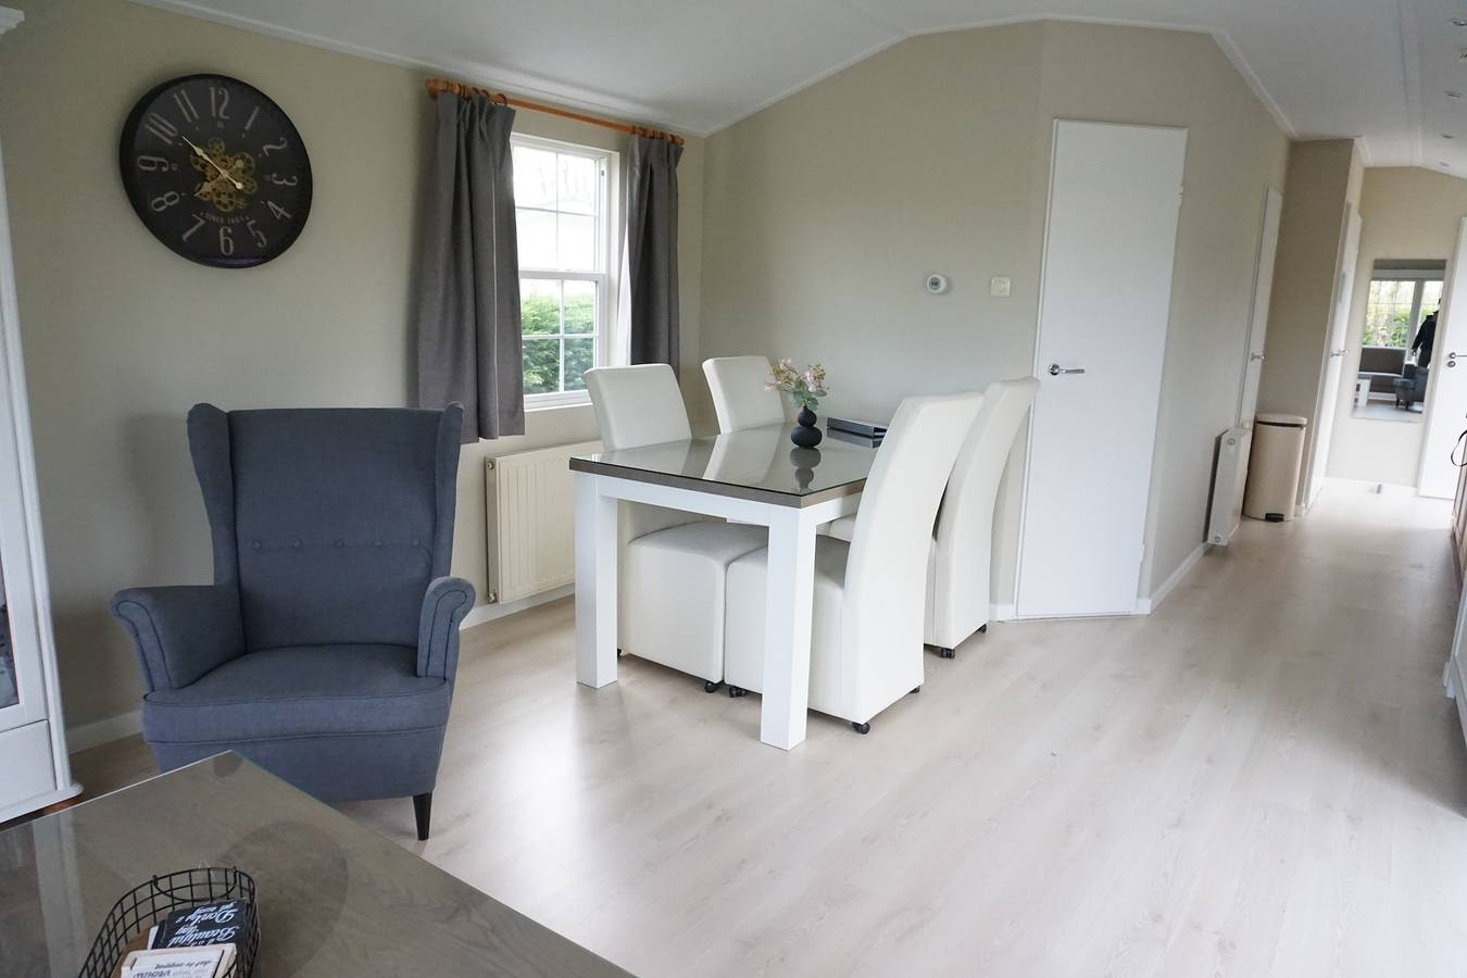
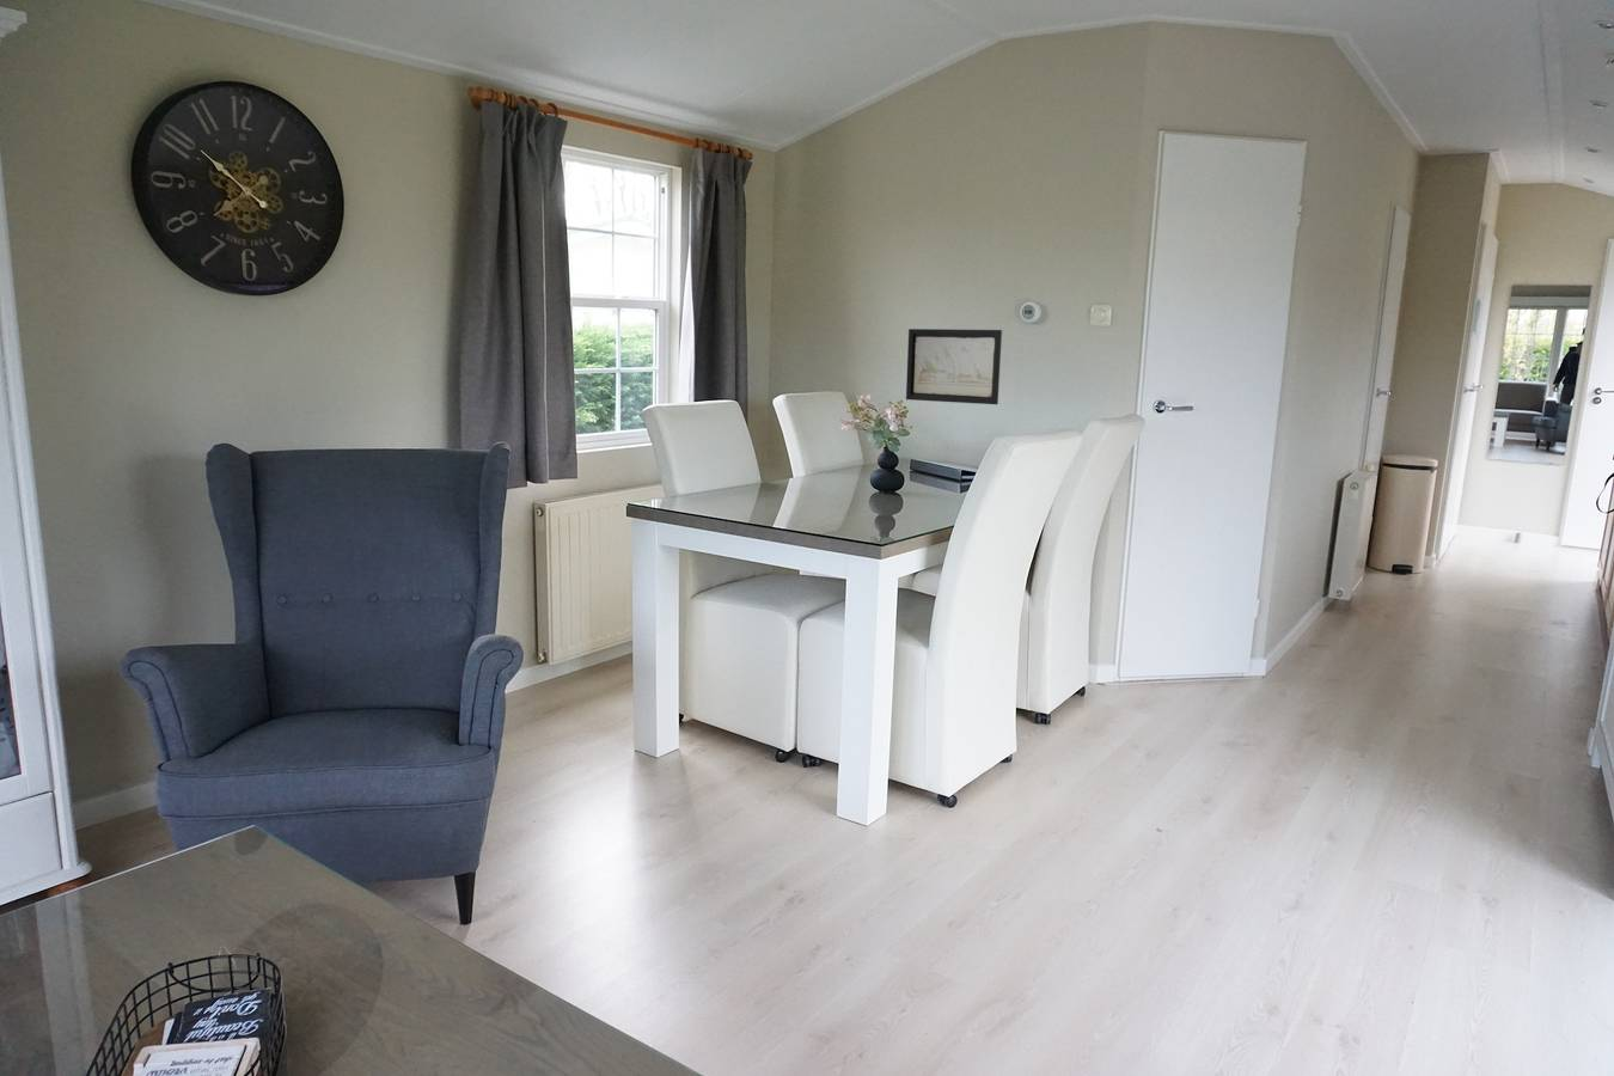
+ wall art (951, 366)
